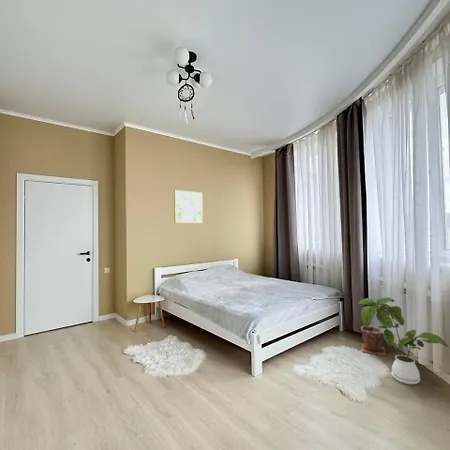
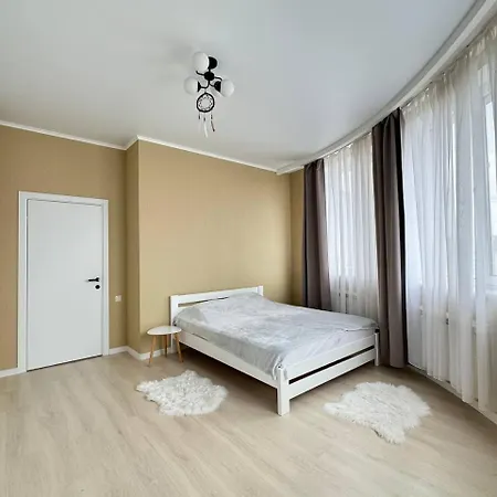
- house plant (393, 339)
- wall art (188, 207)
- plant pot (373, 339)
